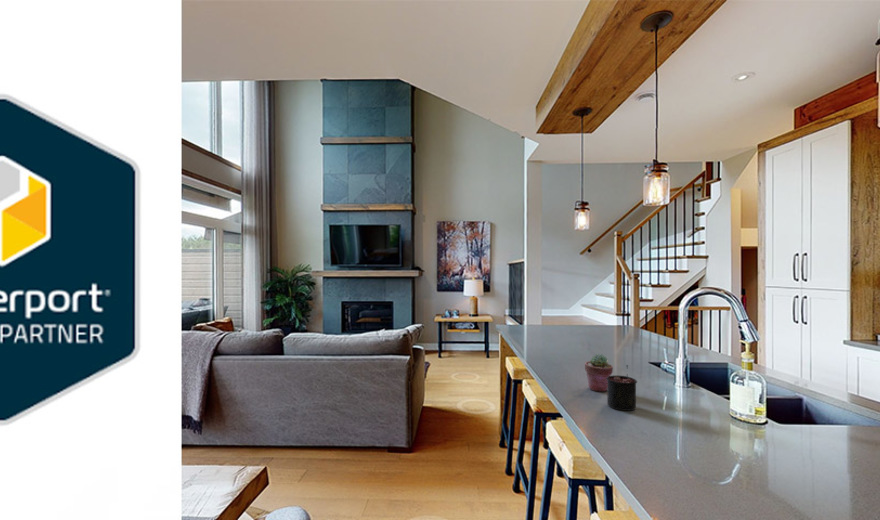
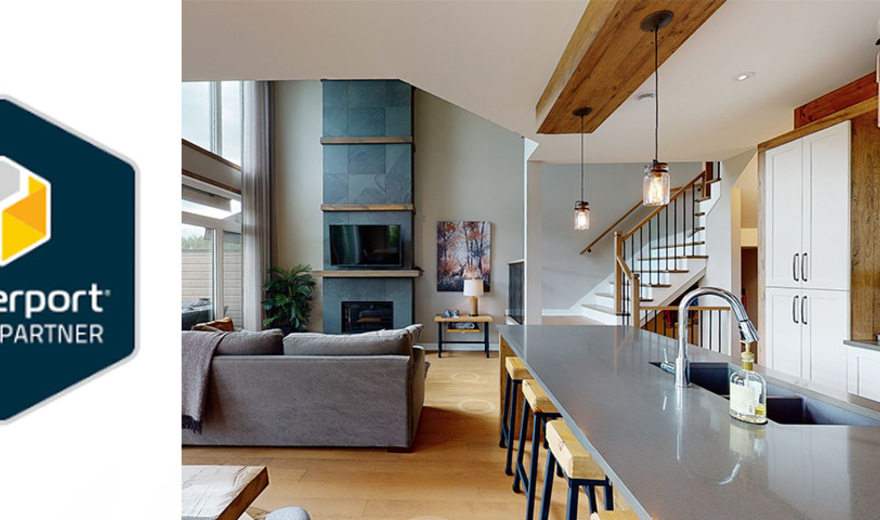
- candle (621, 386)
- potted succulent (598, 371)
